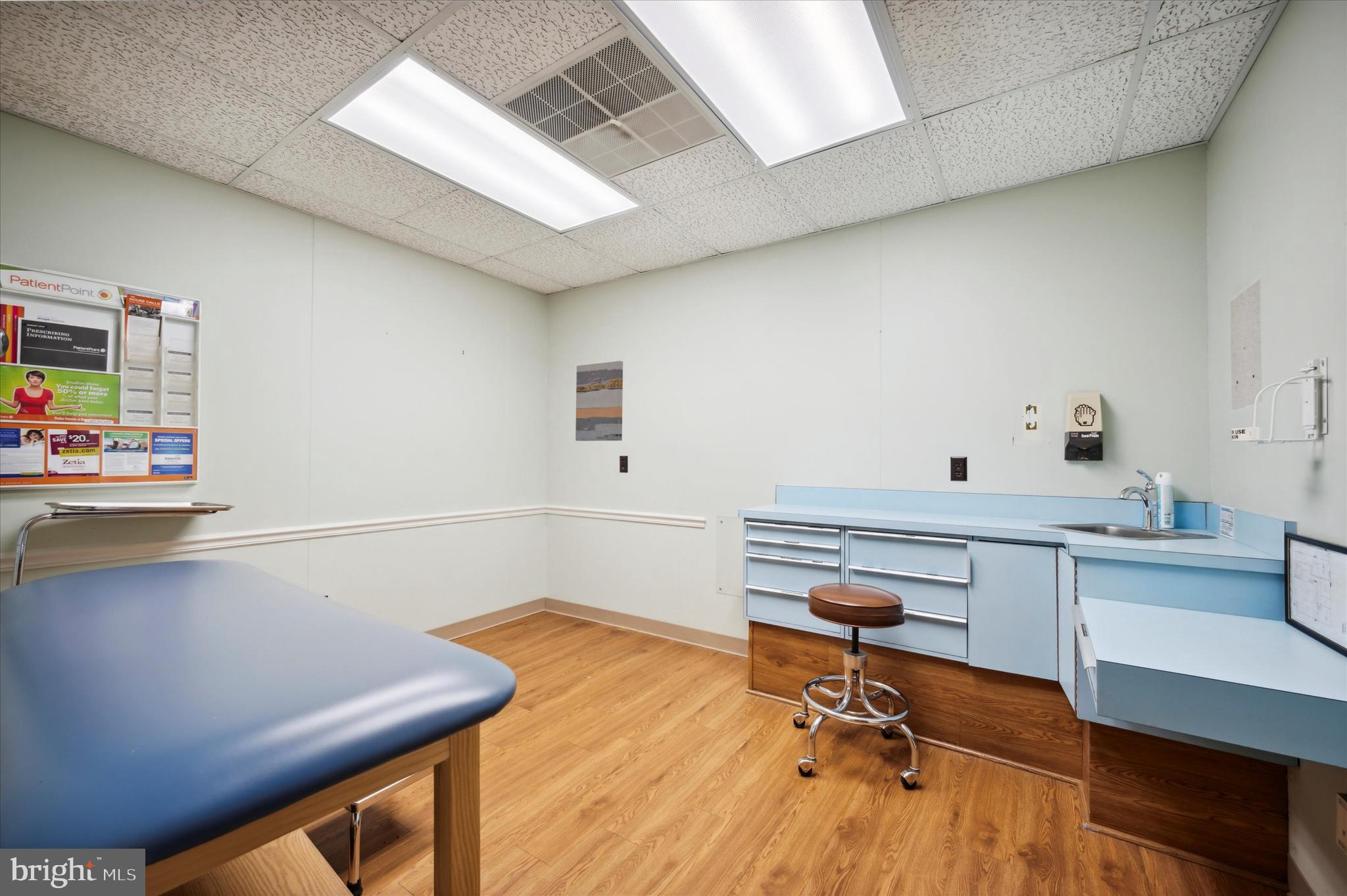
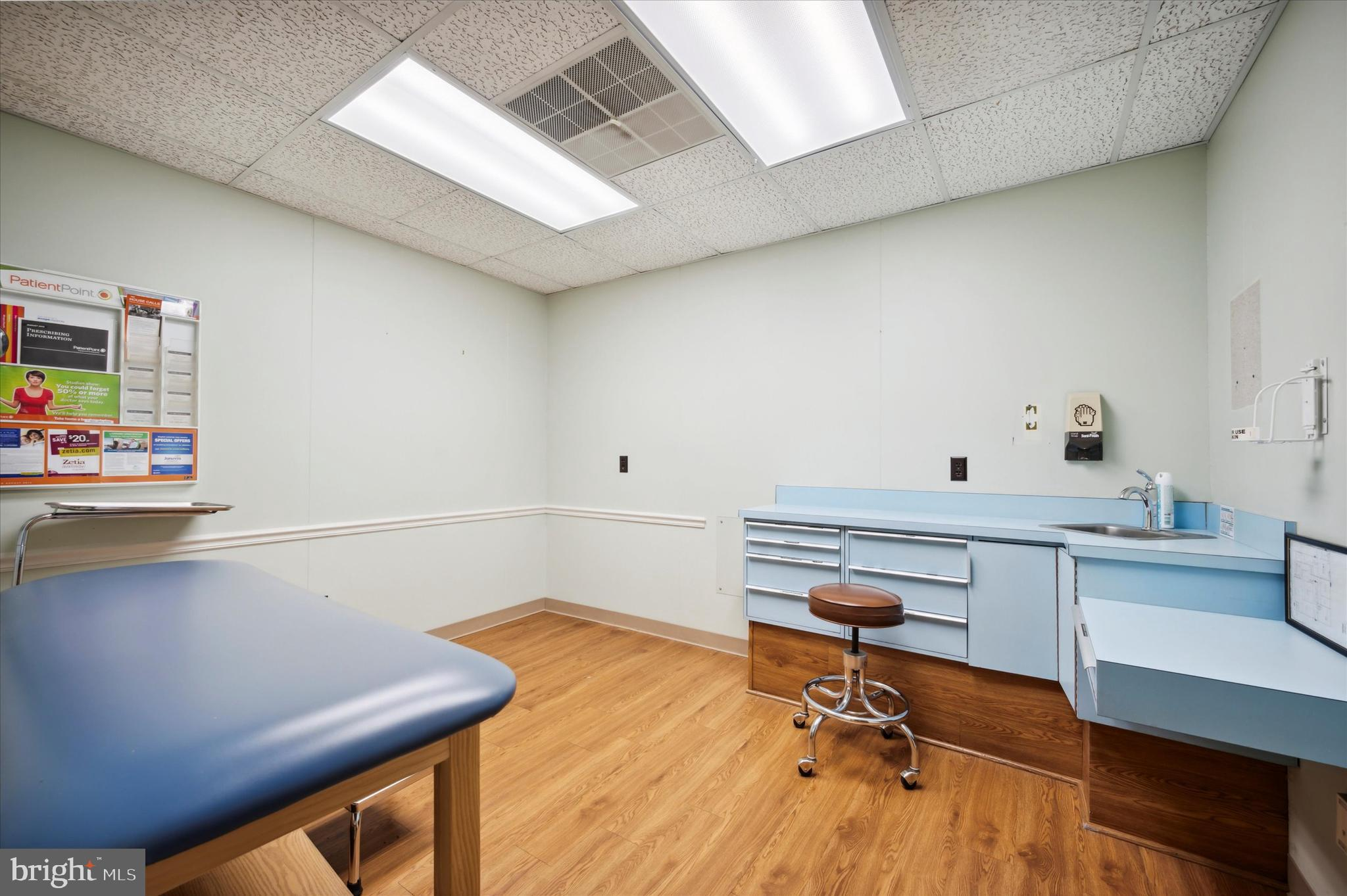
- wall art (599, 402)
